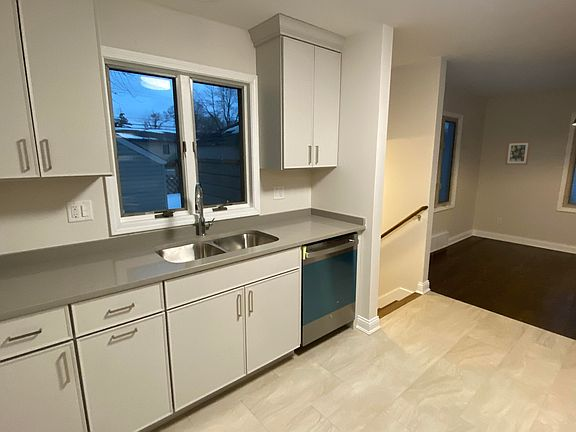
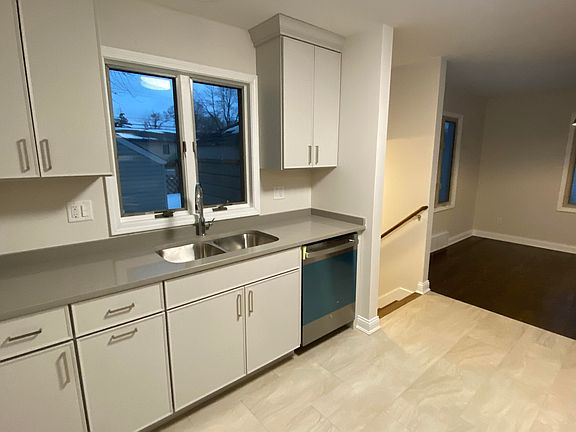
- wall art (517, 153)
